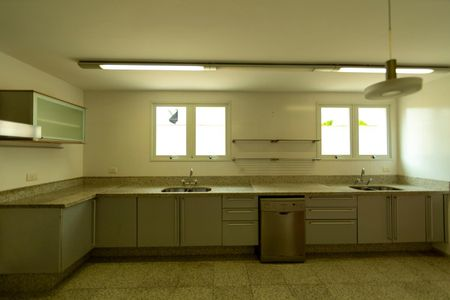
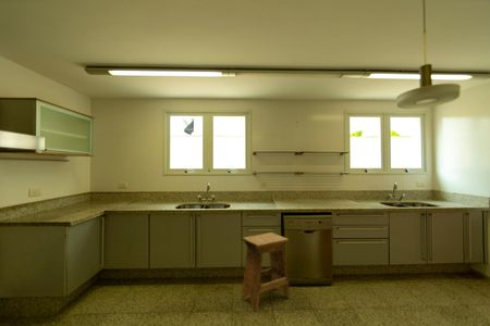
+ stool (266, 269)
